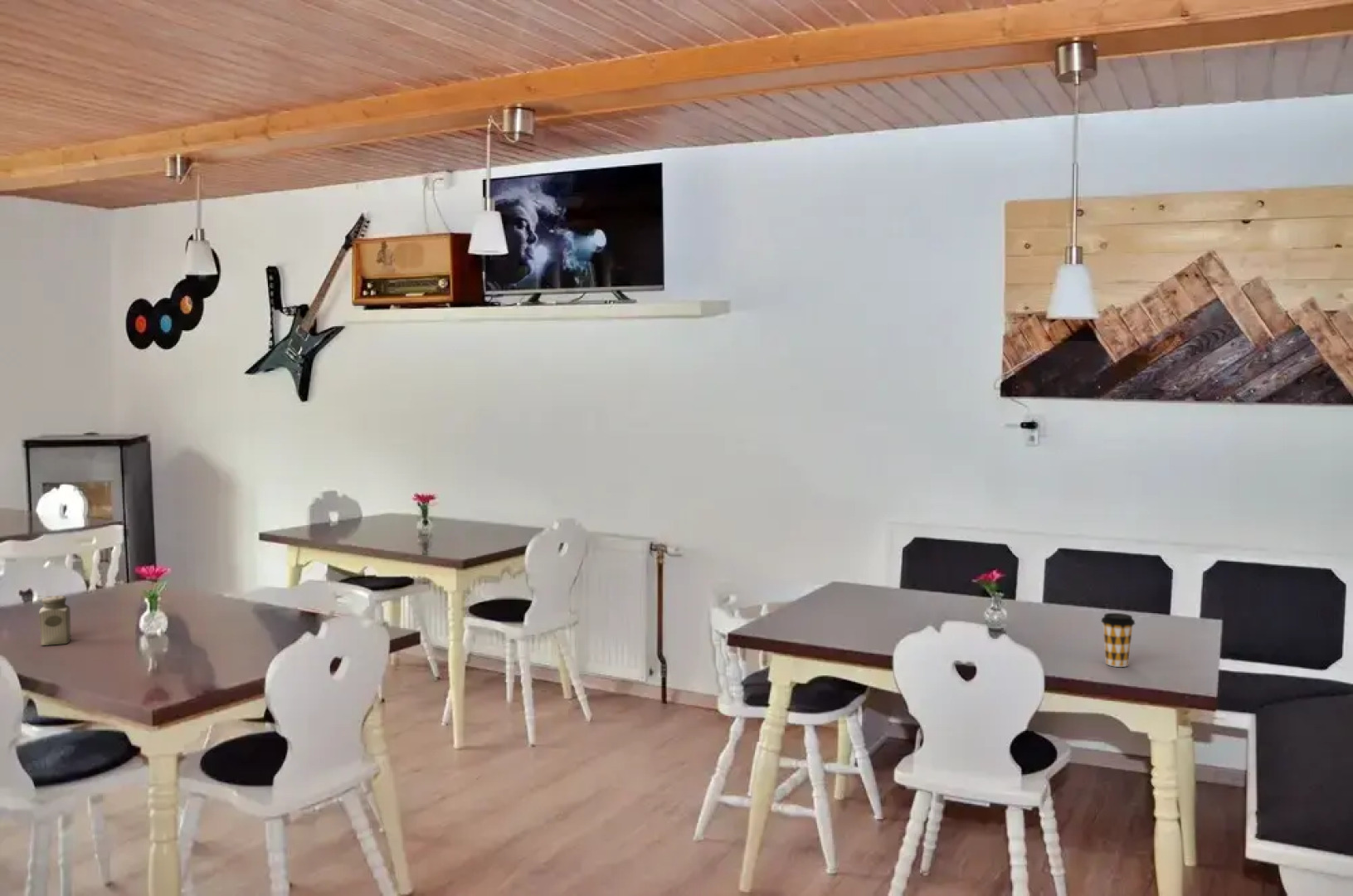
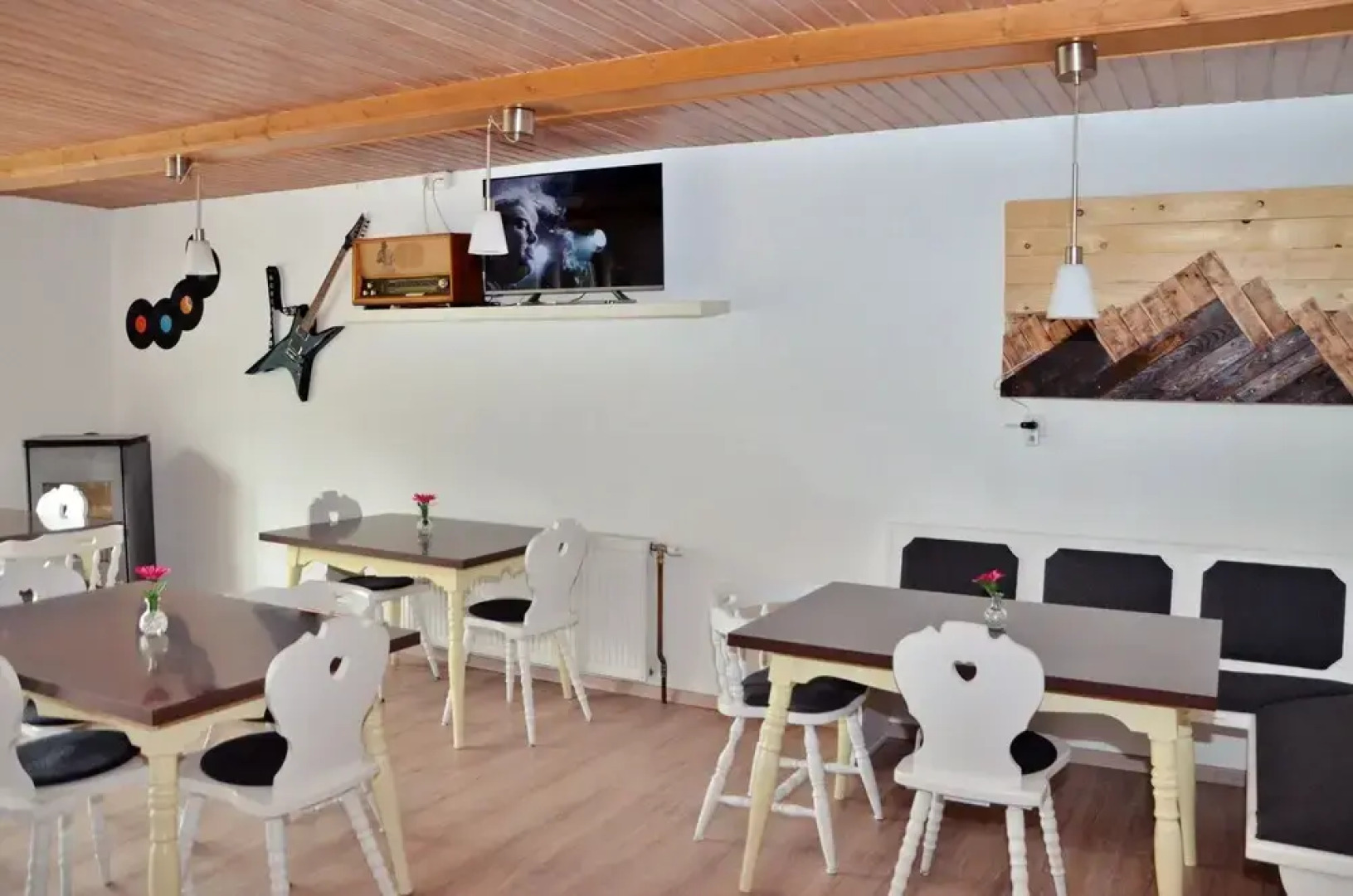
- salt shaker (55, 619)
- coffee cup (1117, 640)
